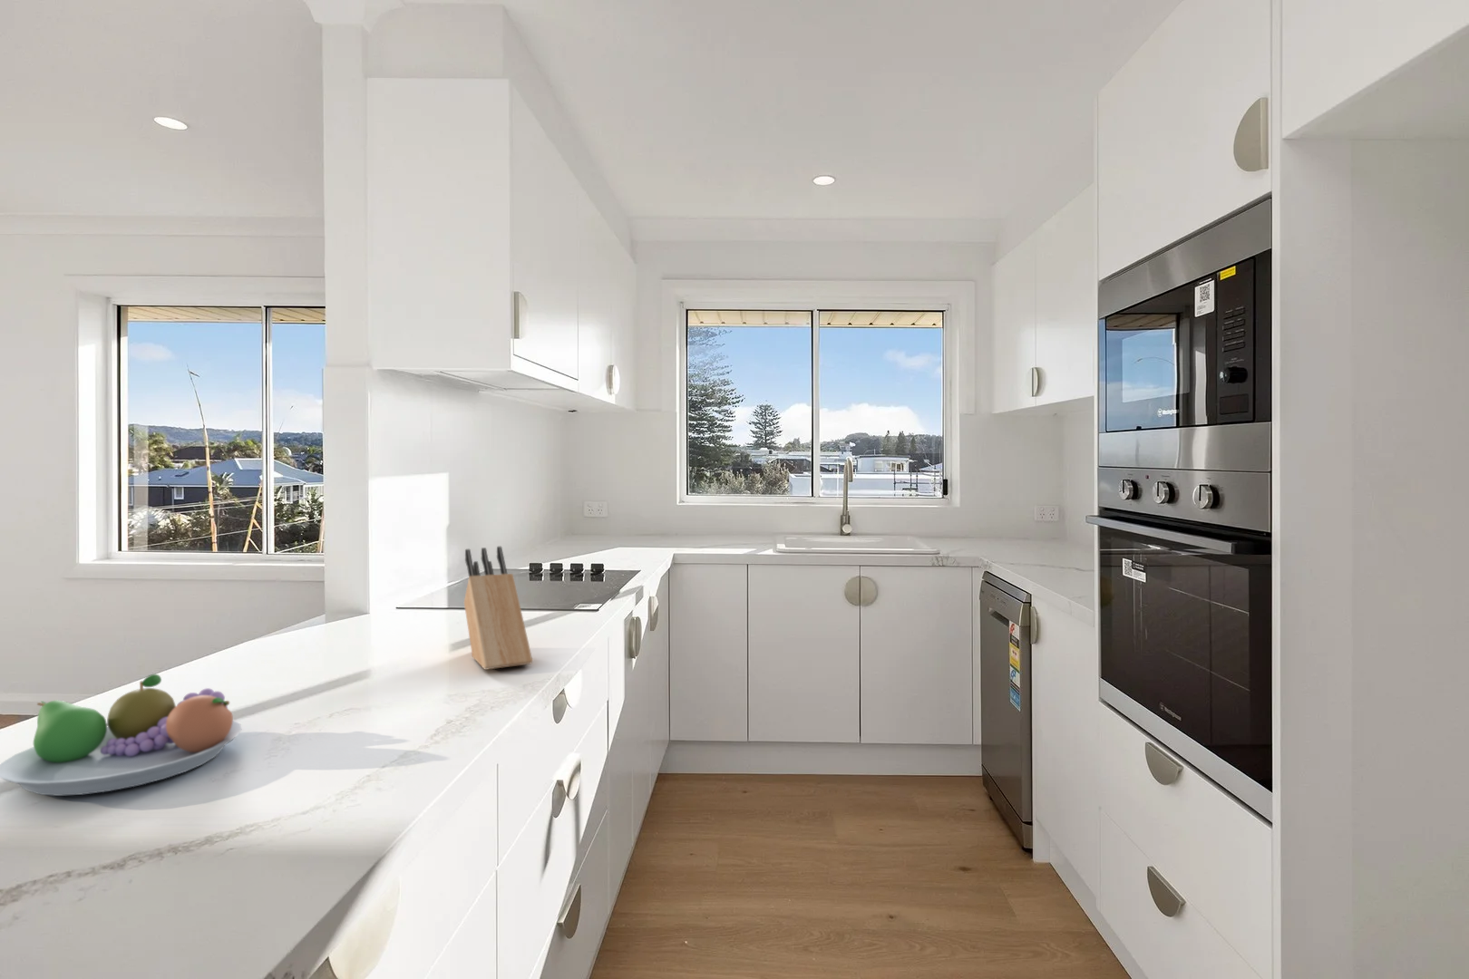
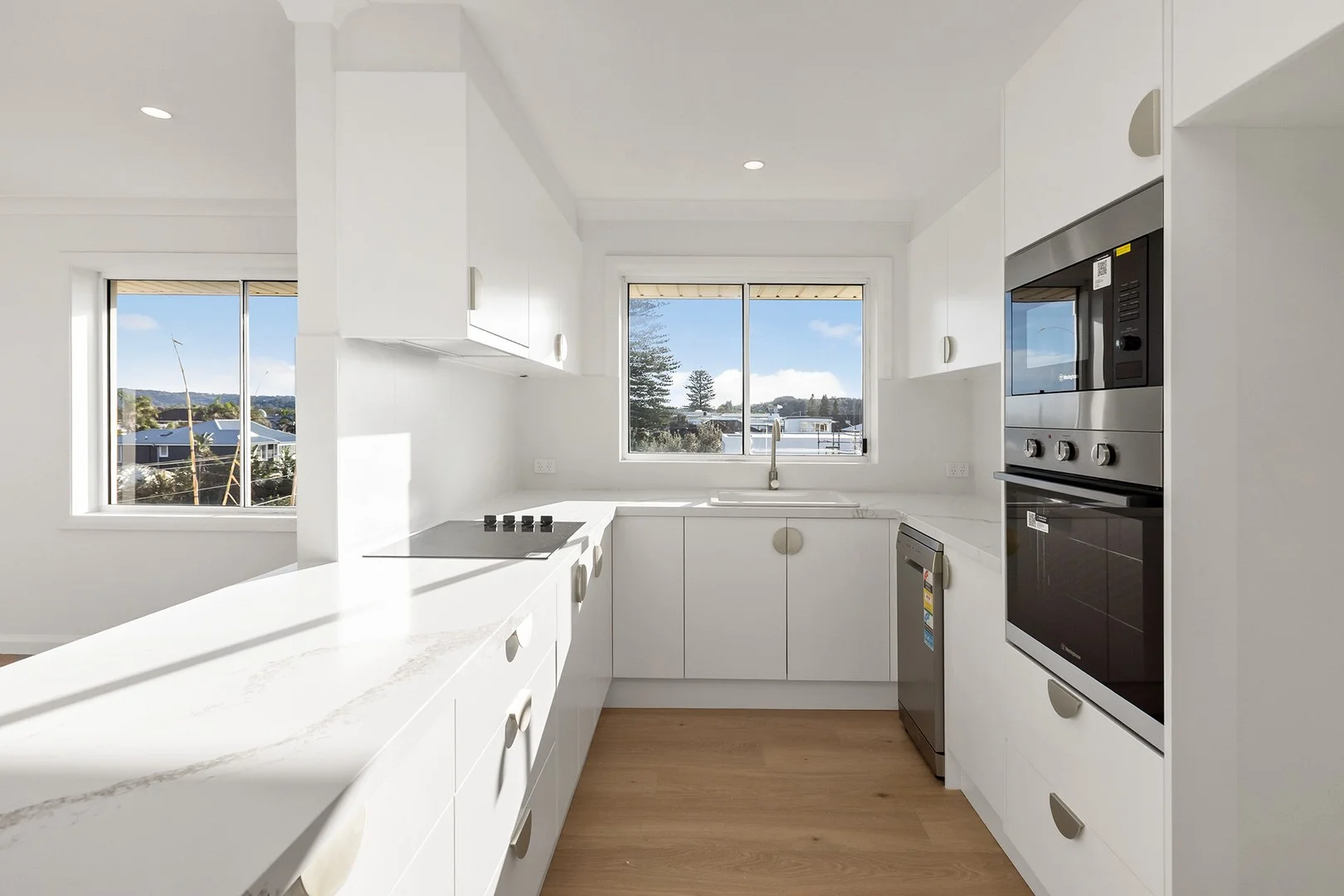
- knife block (494, 602)
- fruit bowl (125, 726)
